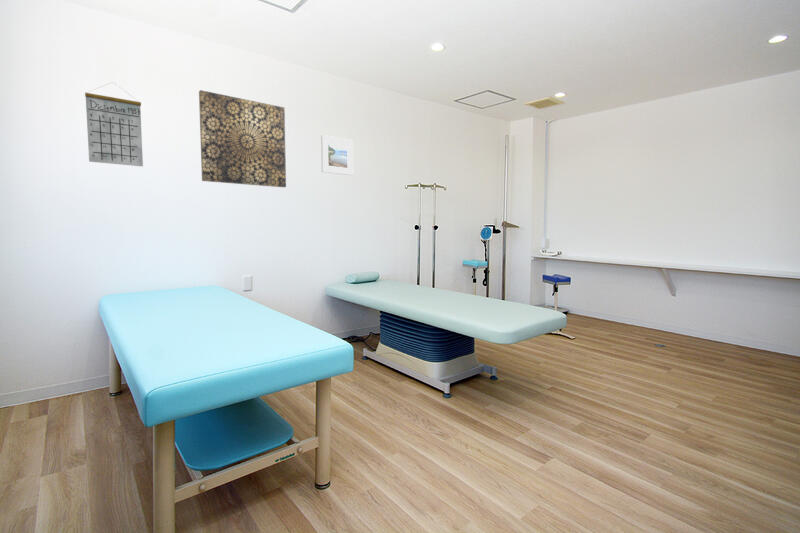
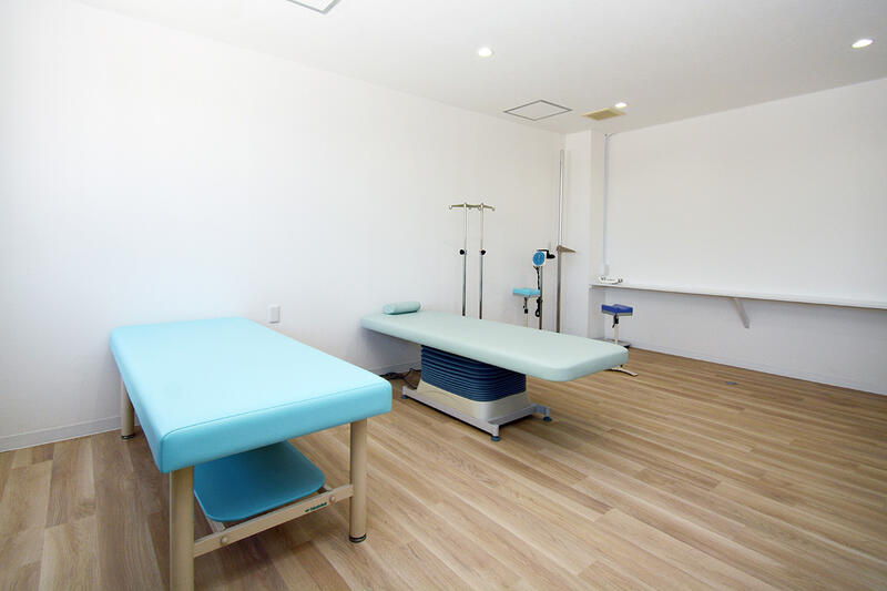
- calendar (115, 123)
- wall art (245, 142)
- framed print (337, 155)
